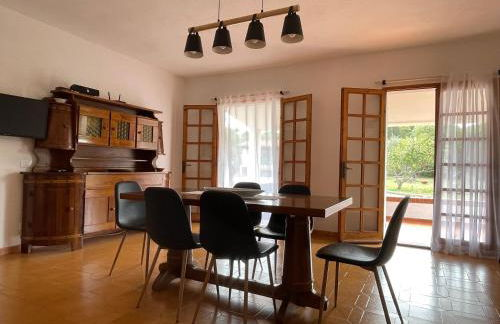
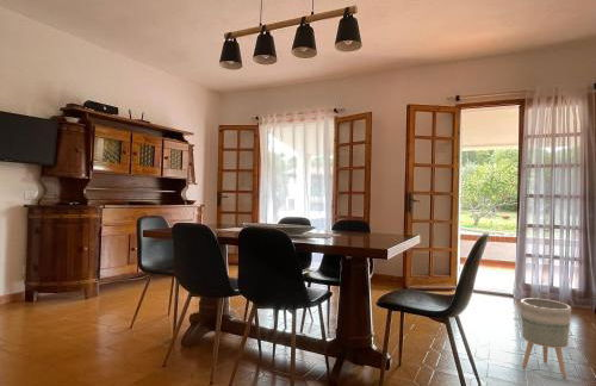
+ planter (544, 336)
